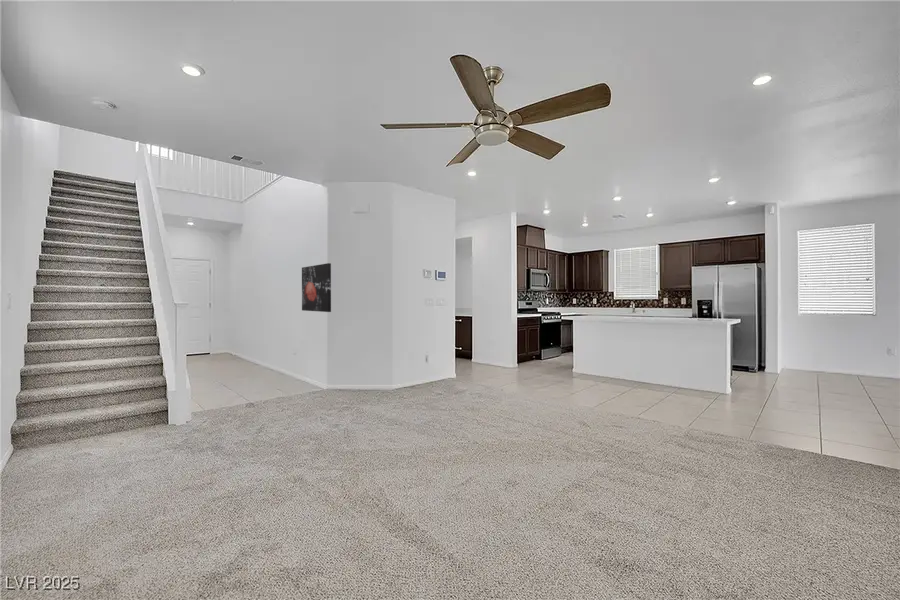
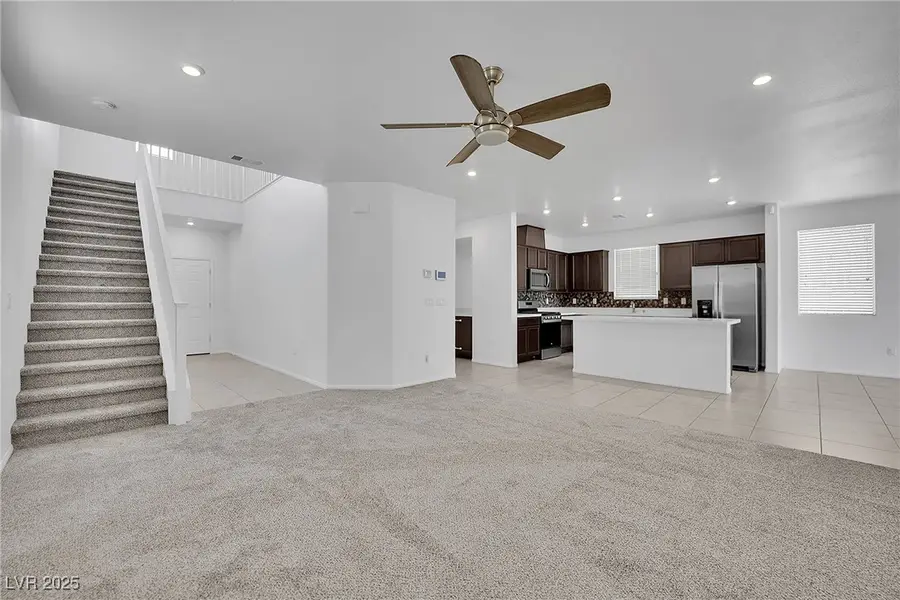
- wall art (315, 288)
